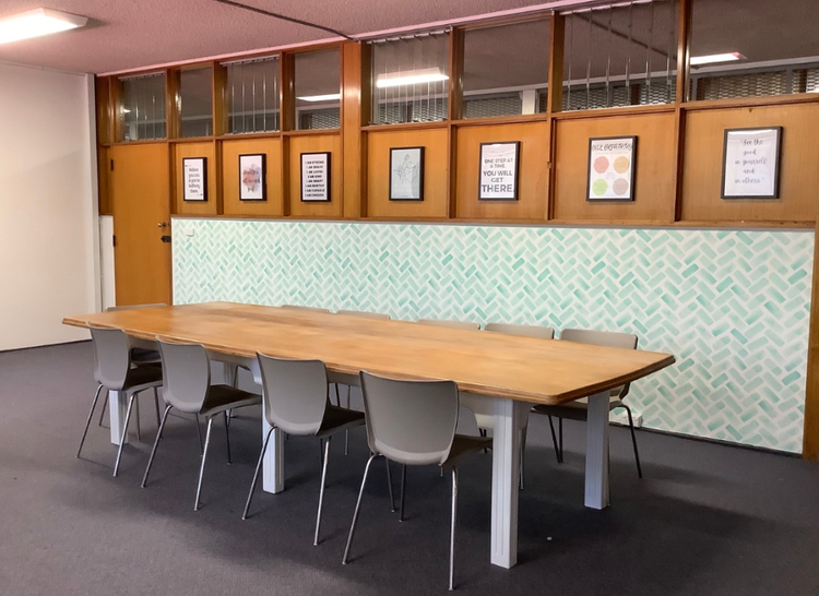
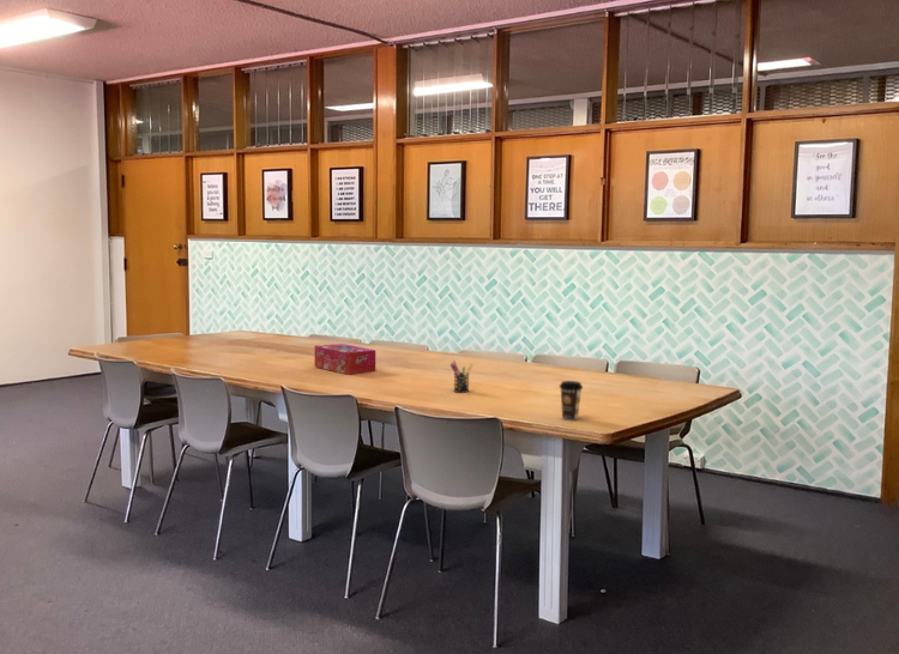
+ tissue box (344, 358)
+ pen holder (460, 376)
+ coffee cup (569, 400)
